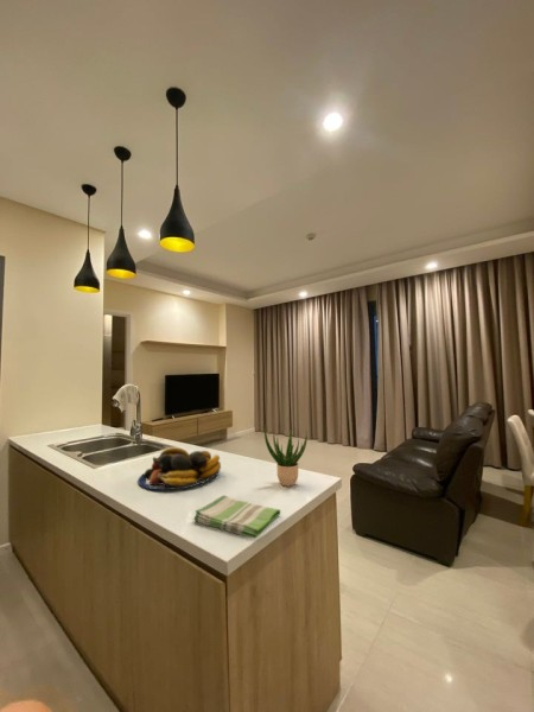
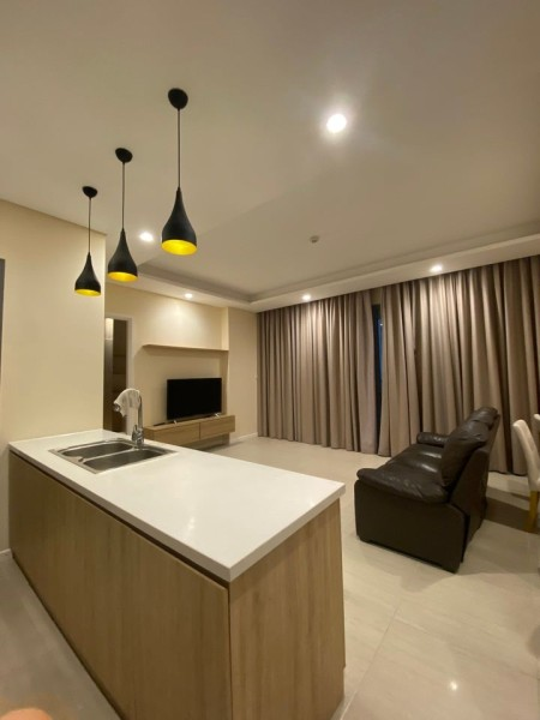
- potted plant (286, 452)
- dish towel (237, 511)
- fruit bowl (179, 460)
